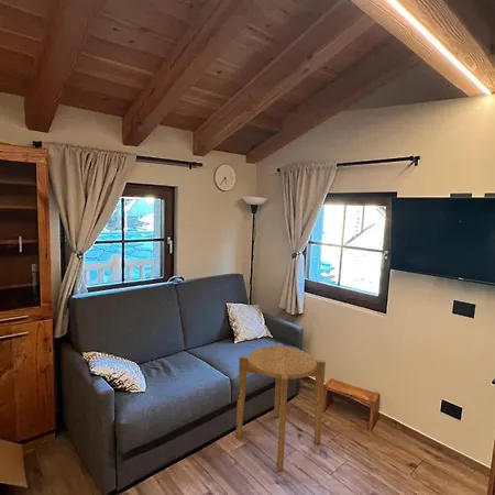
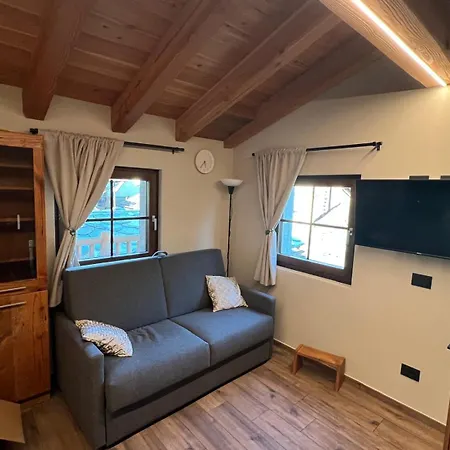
- side table (280, 399)
